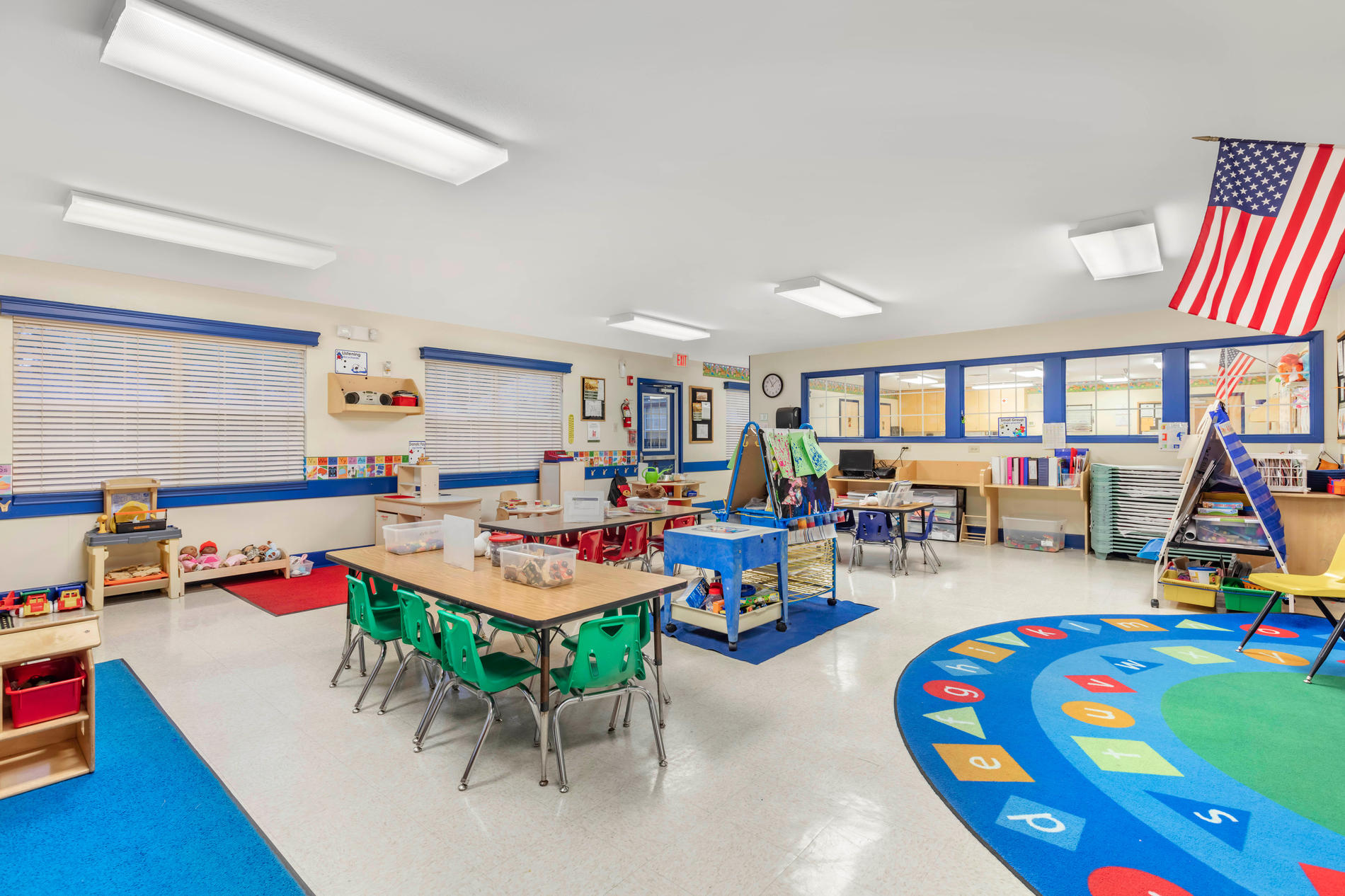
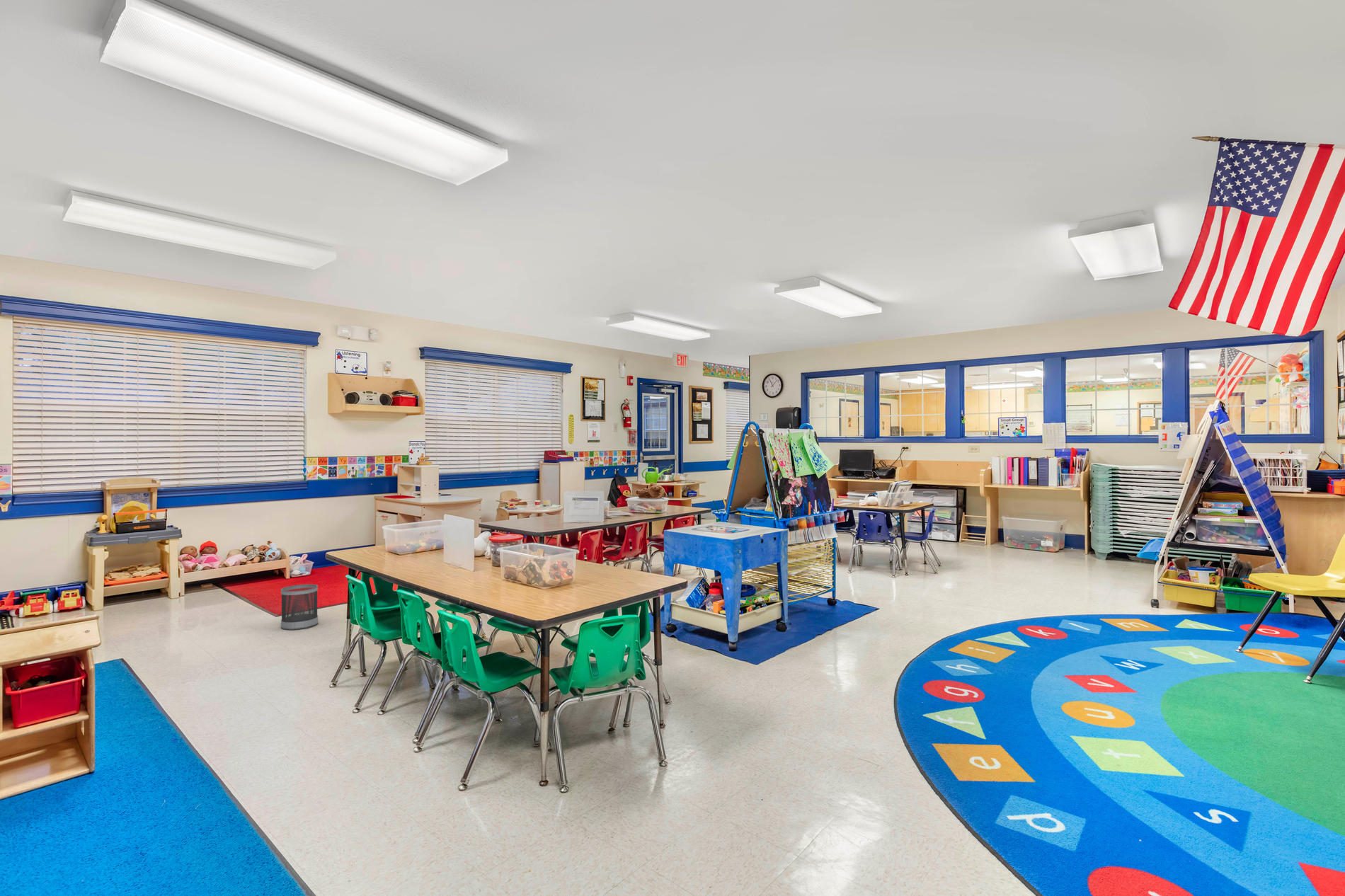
+ wastebasket (299, 606)
